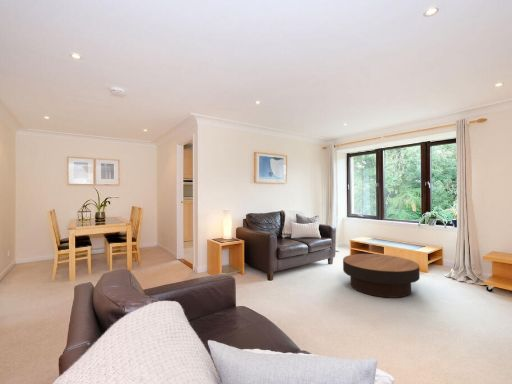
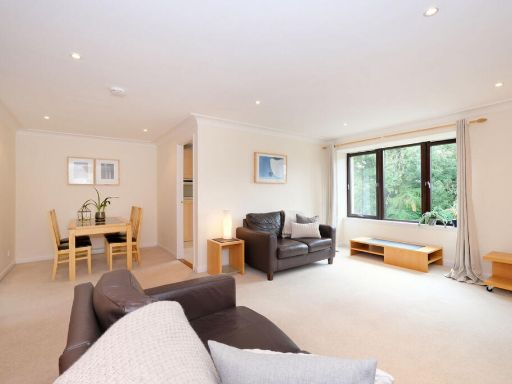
- coffee table (379, 274)
